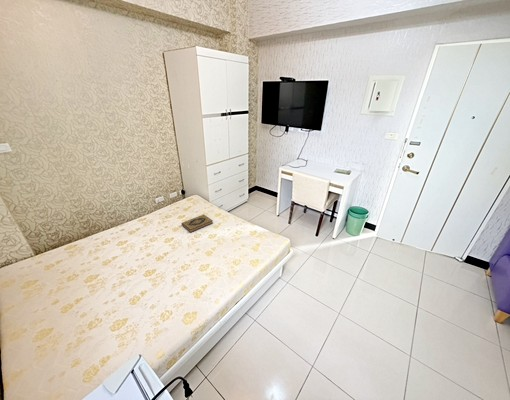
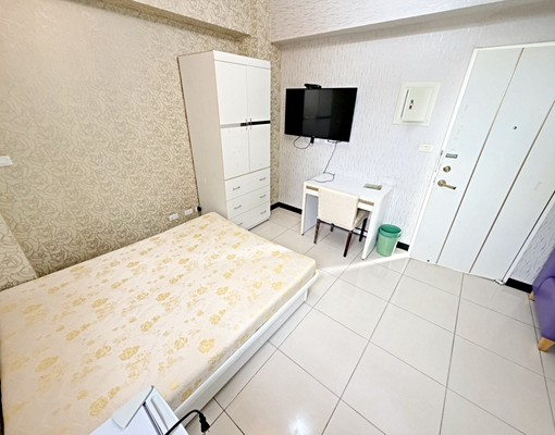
- hardback book (197, 222)
